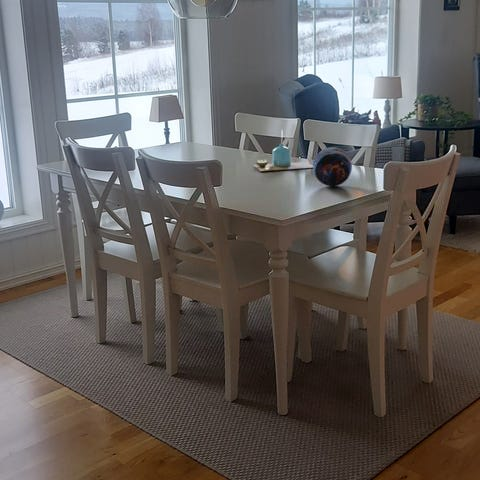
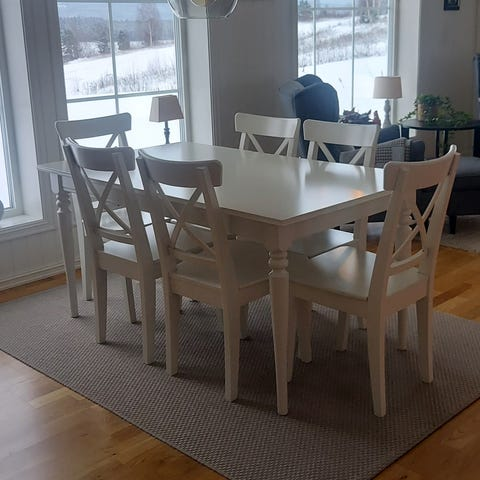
- candle (283, 148)
- decorative orb (332, 166)
